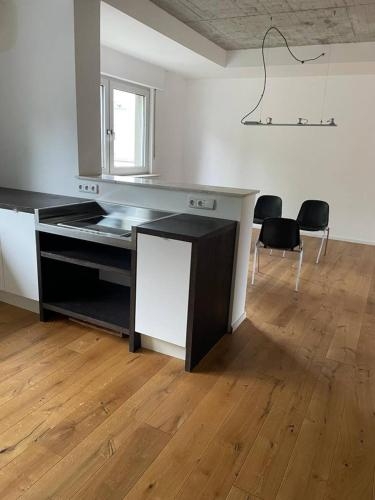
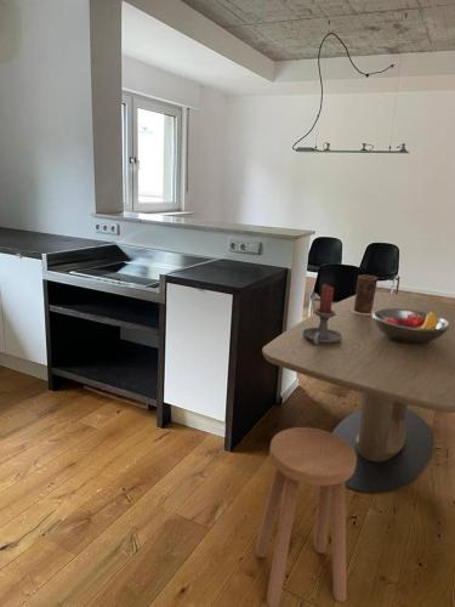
+ stool (294, 512)
+ vase (364, 294)
+ candle holder (323, 312)
+ fruit bowl (409, 324)
+ dining table (388, 386)
